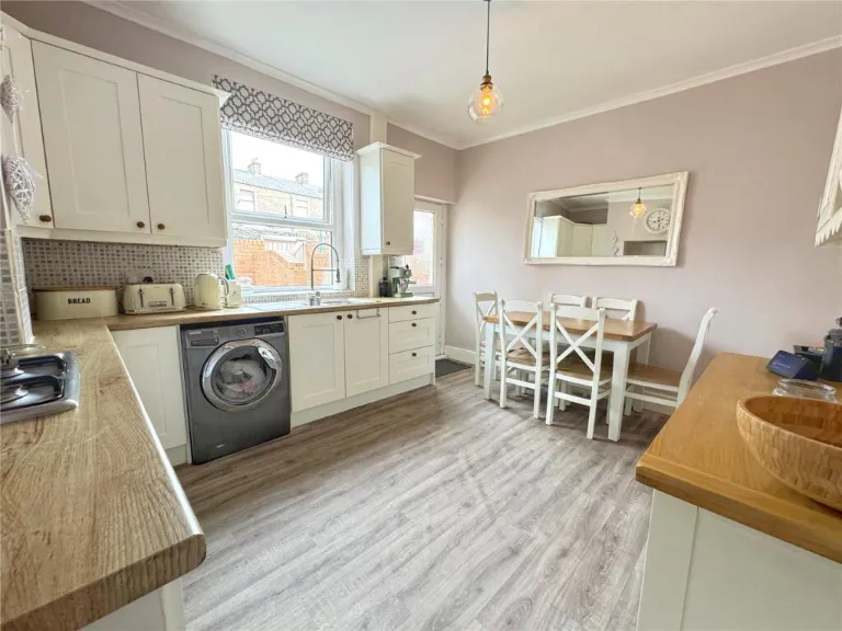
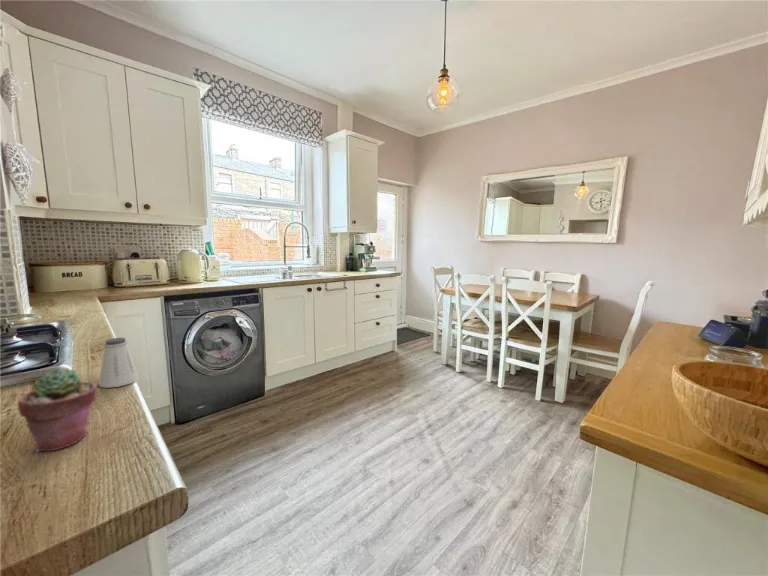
+ saltshaker (117, 360)
+ potted succulent (60, 405)
